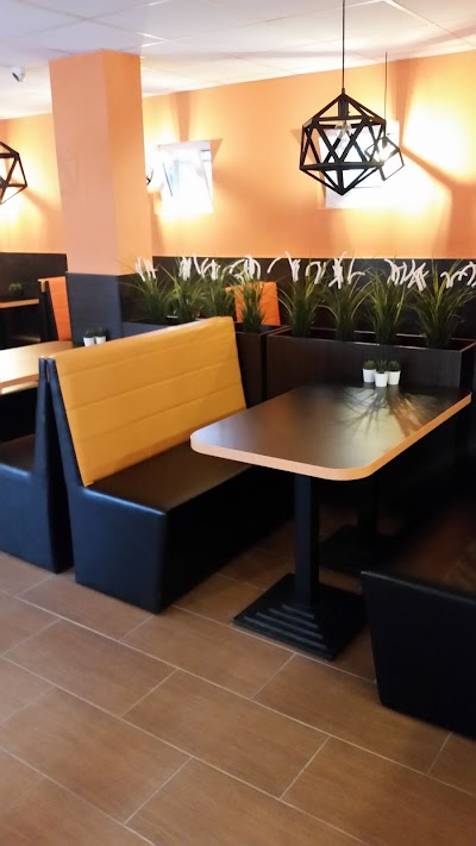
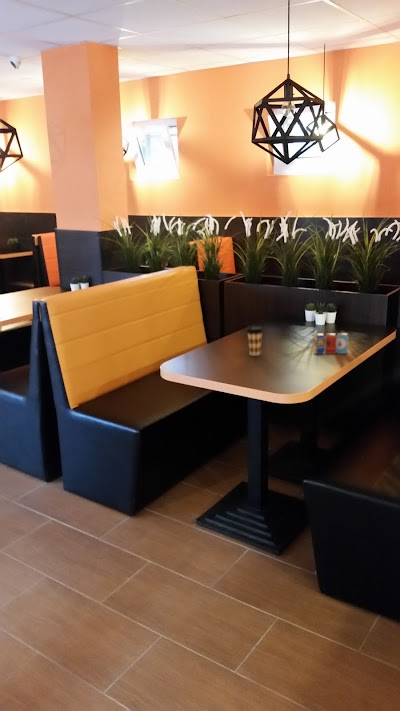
+ coffee cup (254, 341)
+ pop (330, 343)
